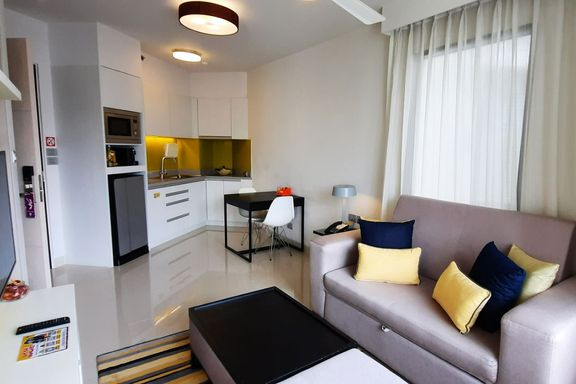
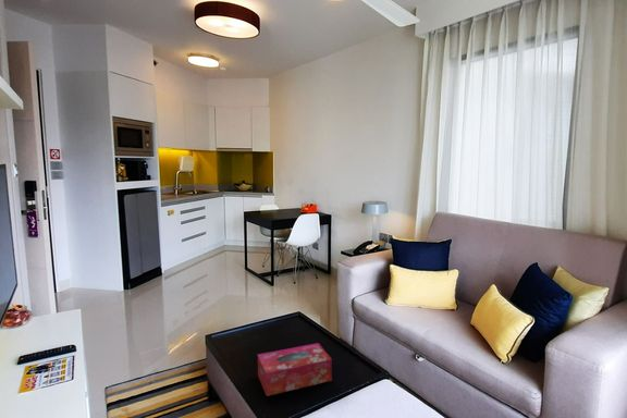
+ tissue box (294, 367)
